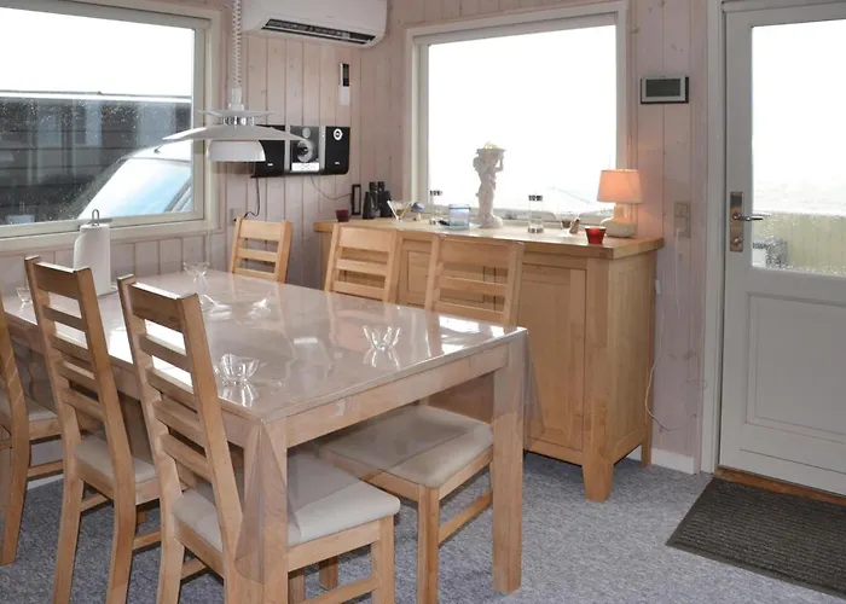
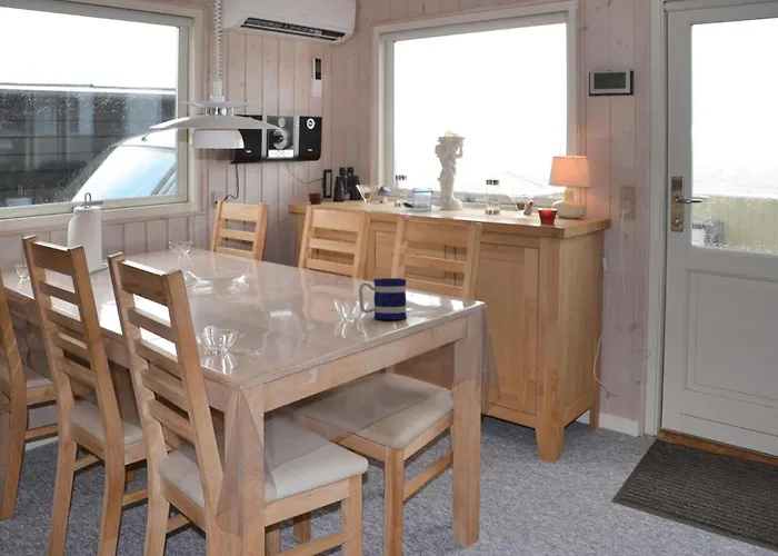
+ mug (382, 298)
